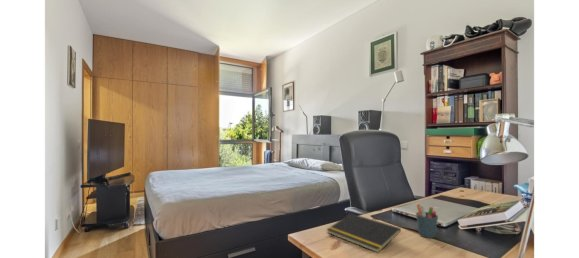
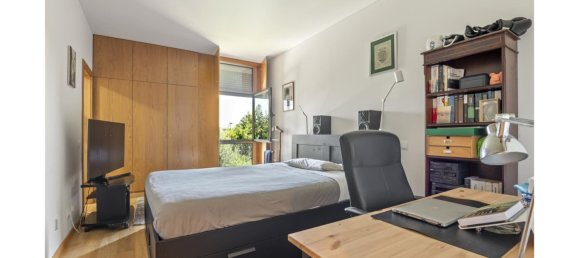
- pen holder (426, 219)
- notepad (362, 230)
